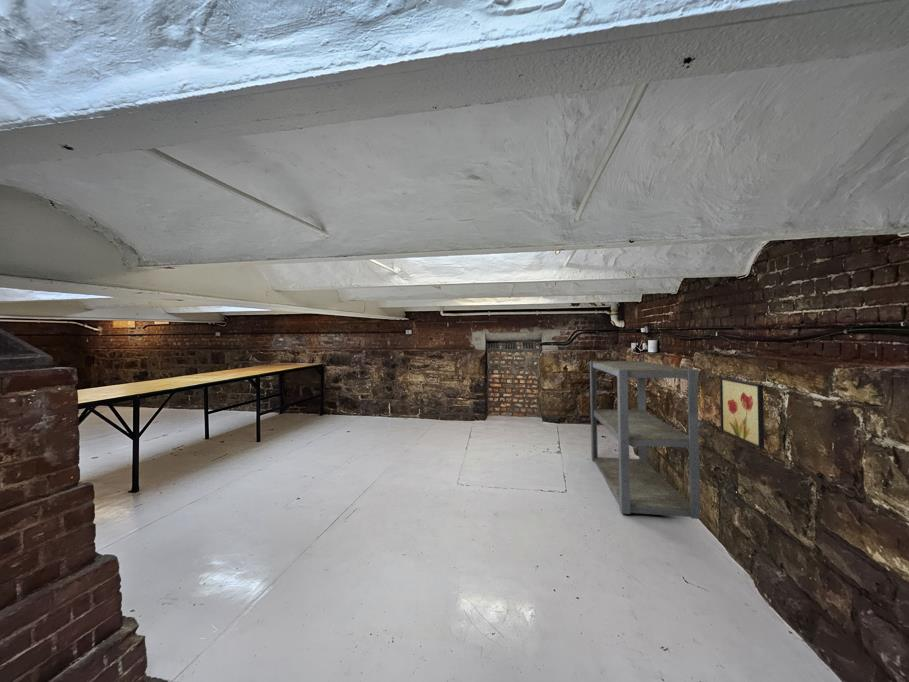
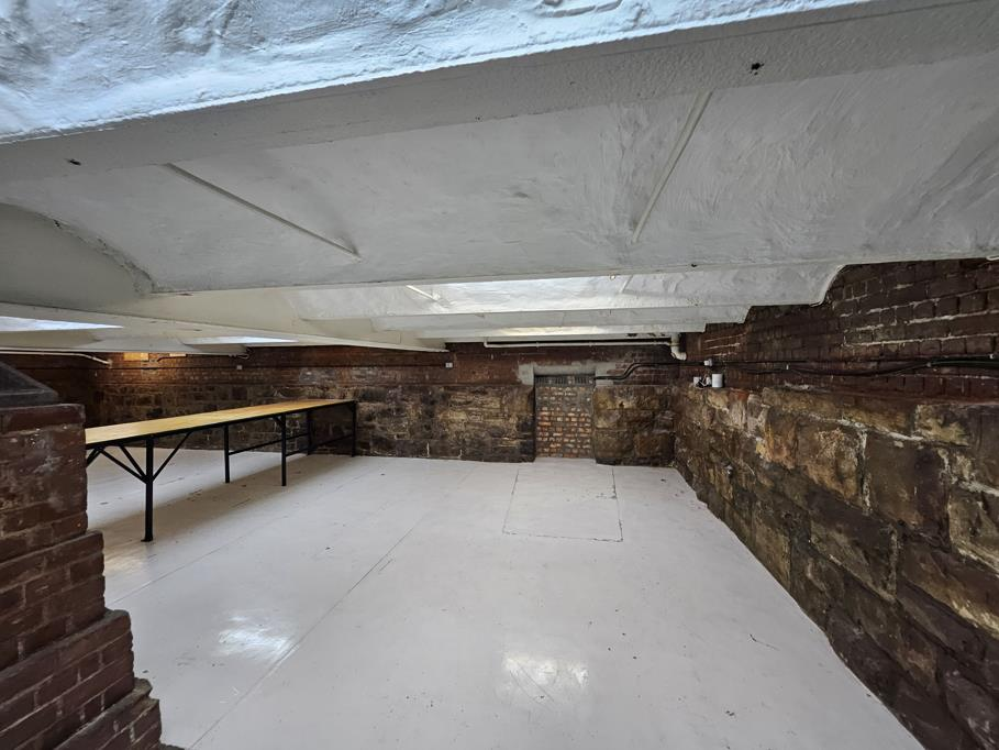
- wall art (741, 410)
- shelving unit (634, 424)
